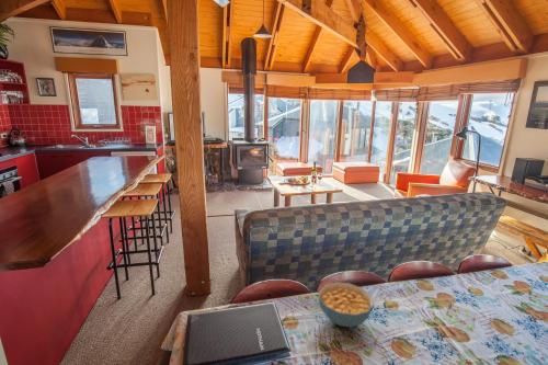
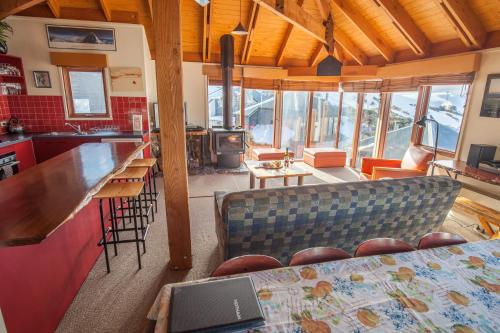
- cereal bowl (344, 308)
